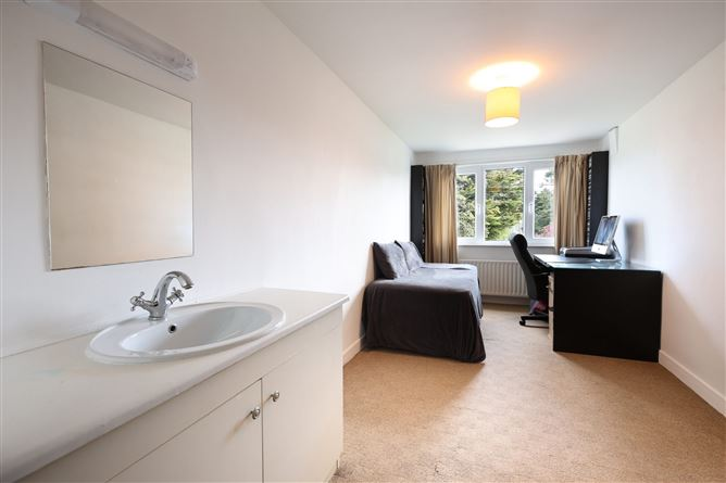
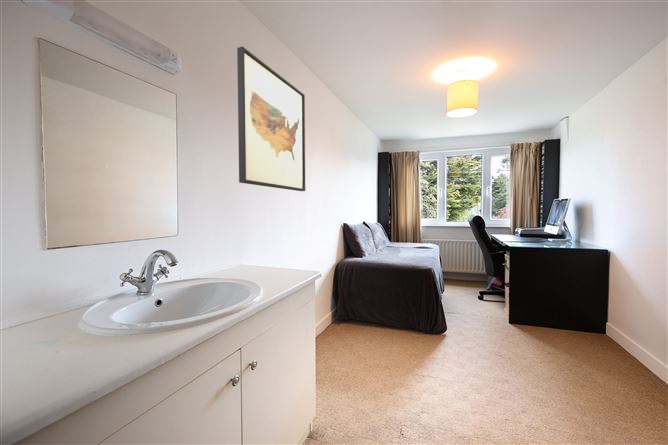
+ wall art (277, 131)
